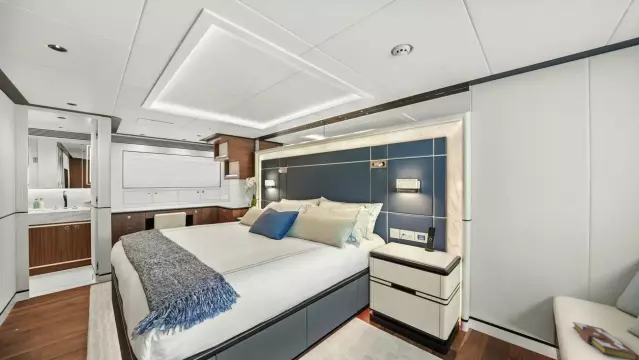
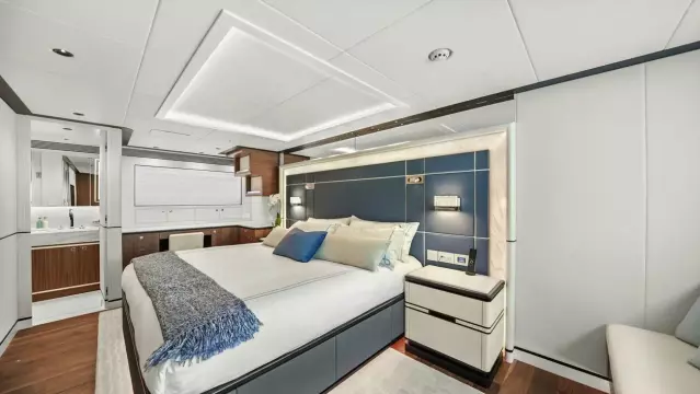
- book (601, 339)
